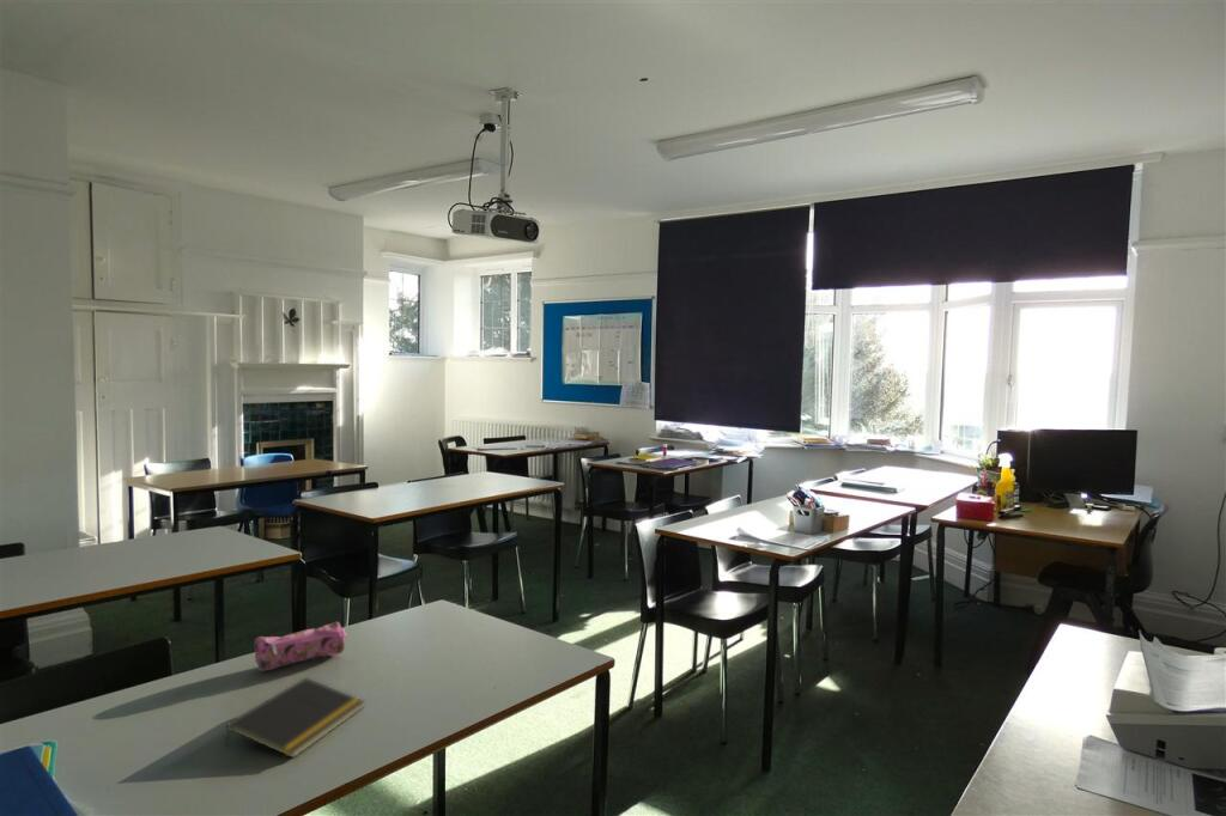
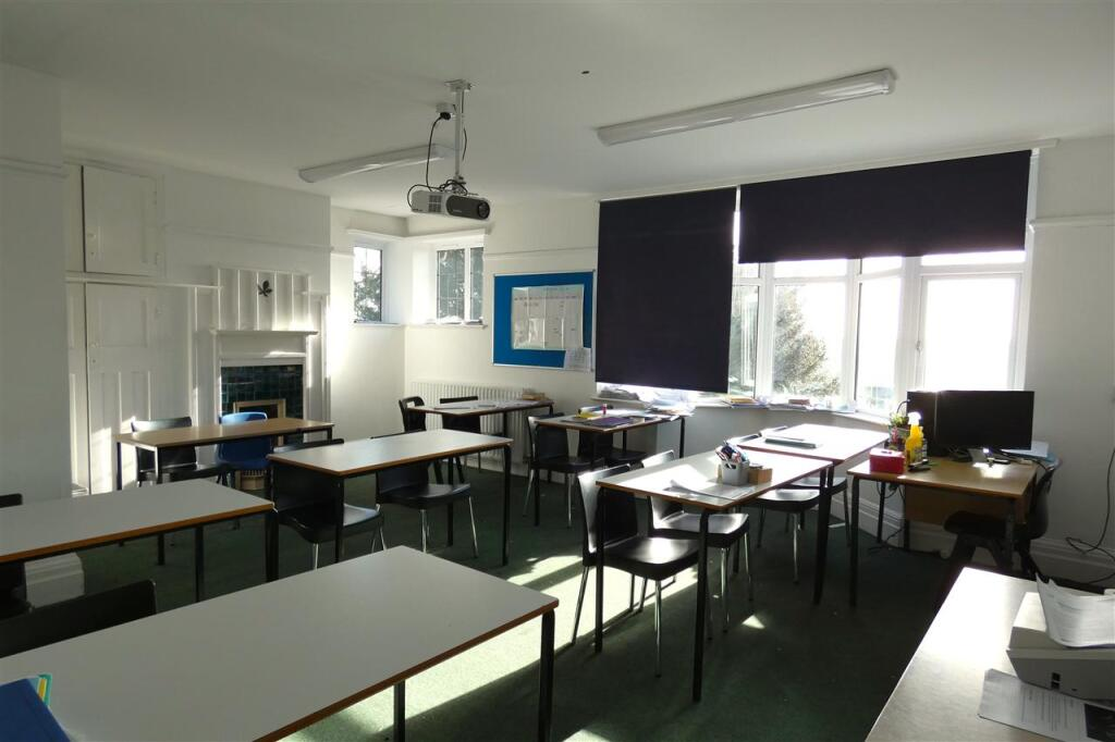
- notepad (299, 714)
- pencil case (301, 645)
